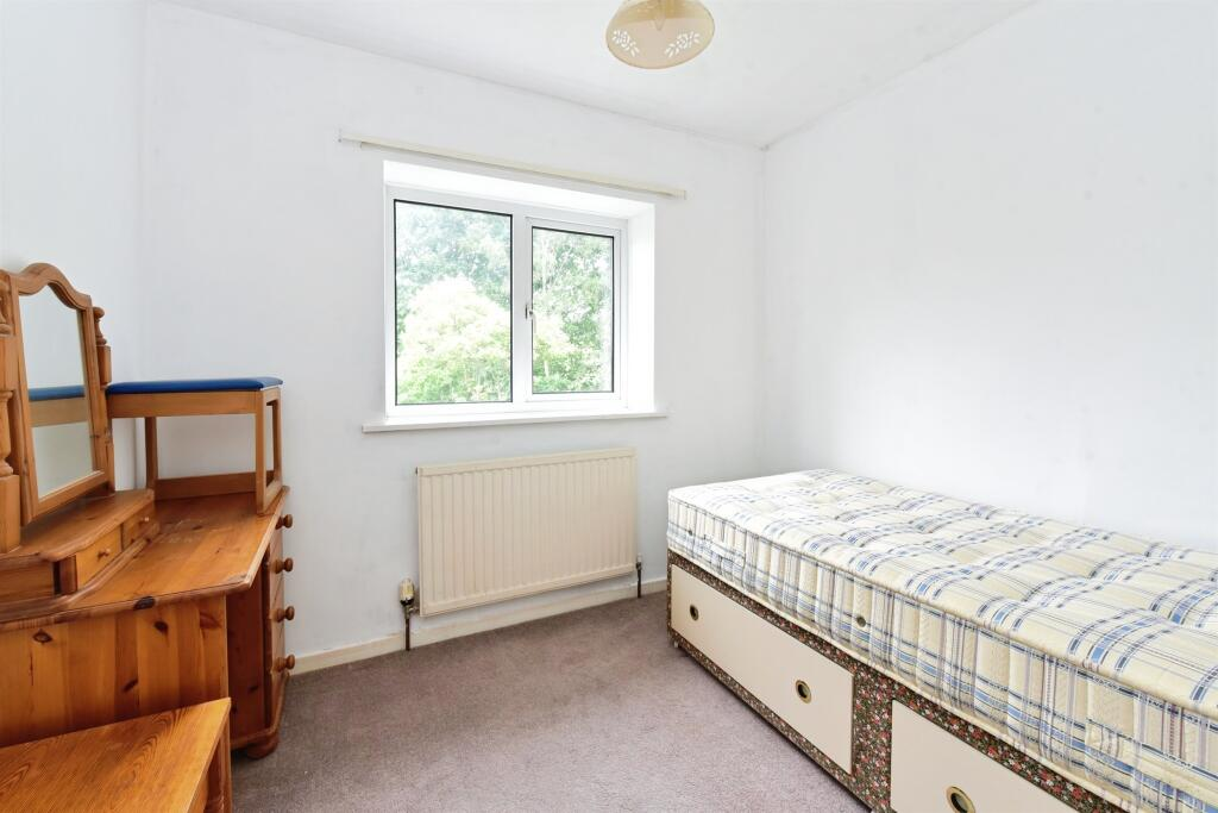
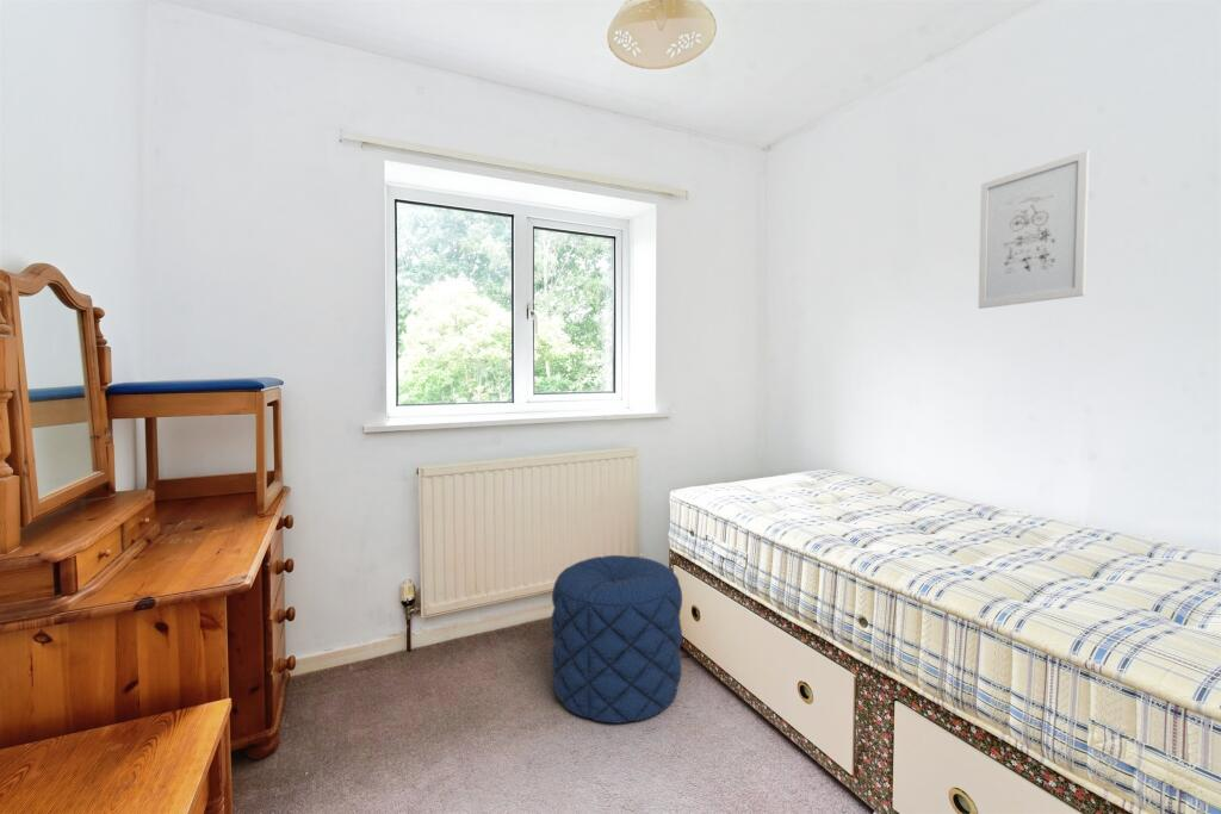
+ wall art (1029, 235)
+ pouf (616, 627)
